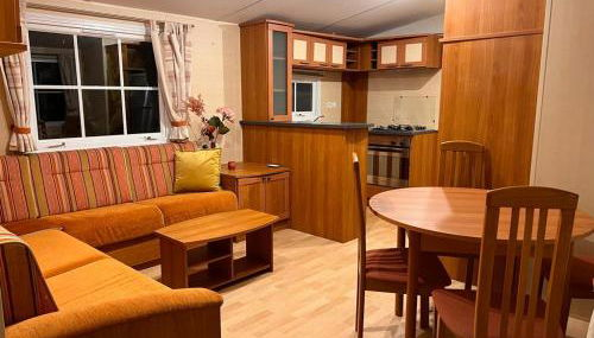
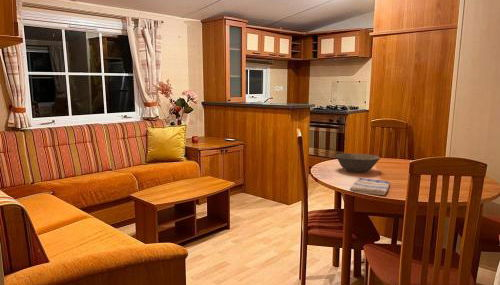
+ bowl (356, 163)
+ dish towel (370, 185)
